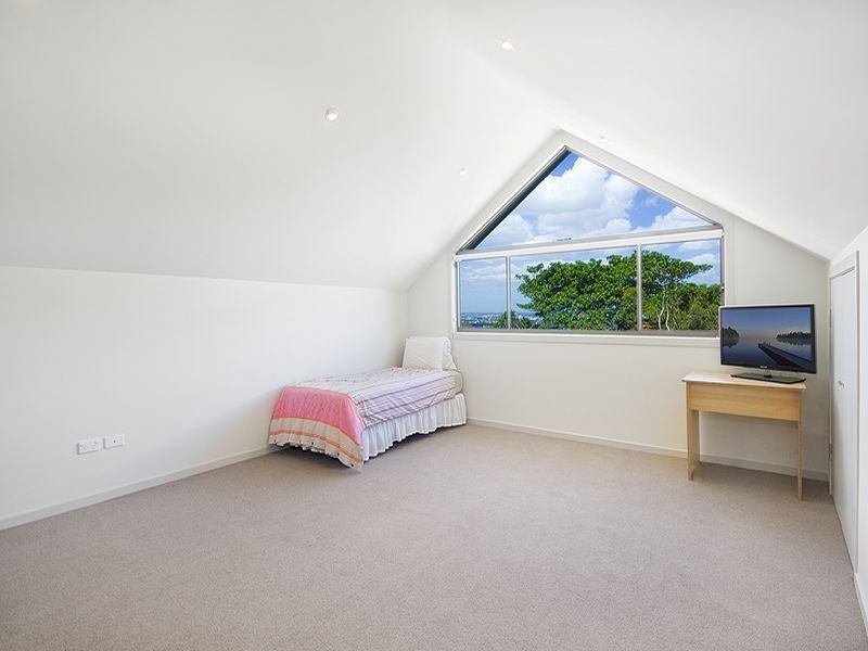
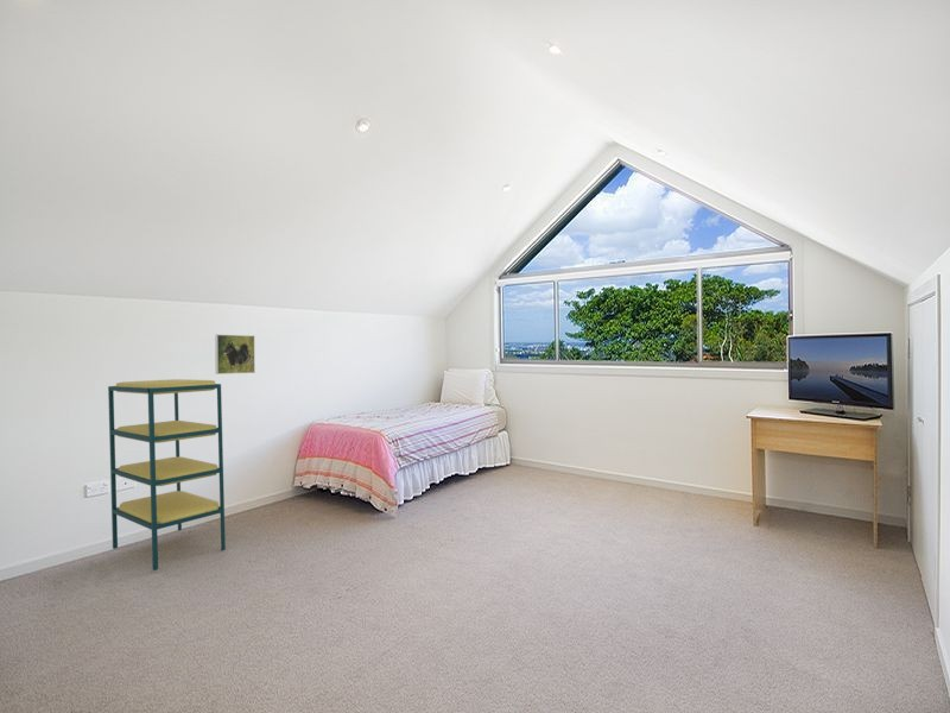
+ shelving unit (166, 465)
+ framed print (235, 354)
